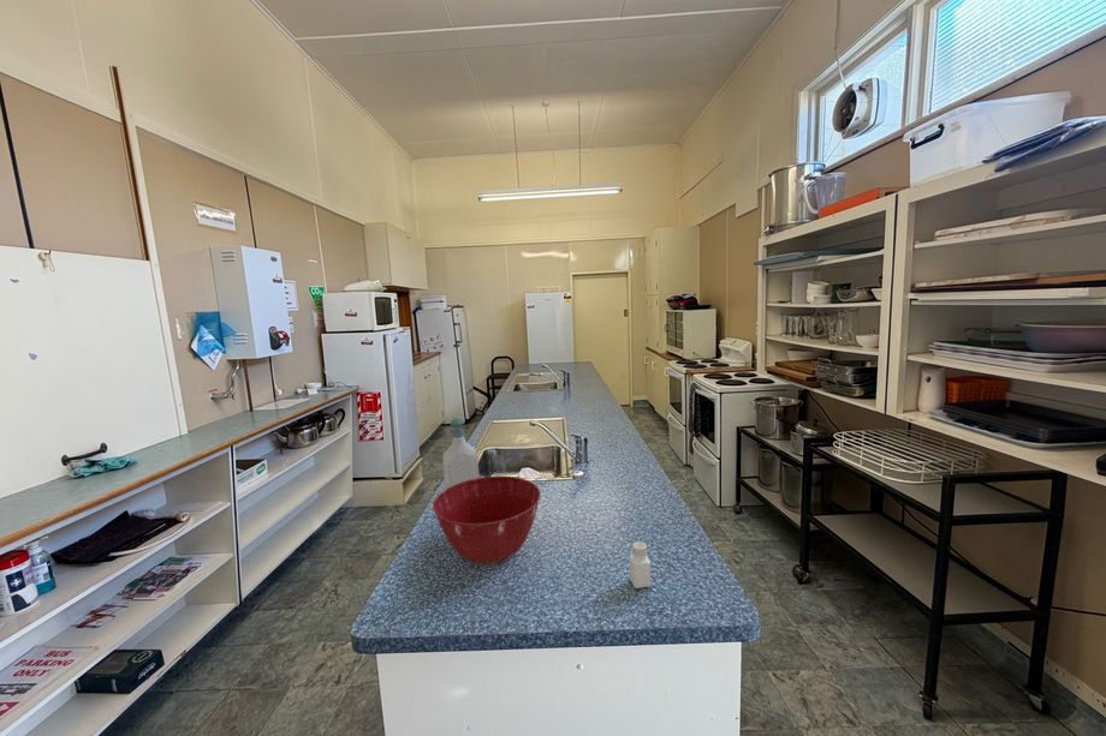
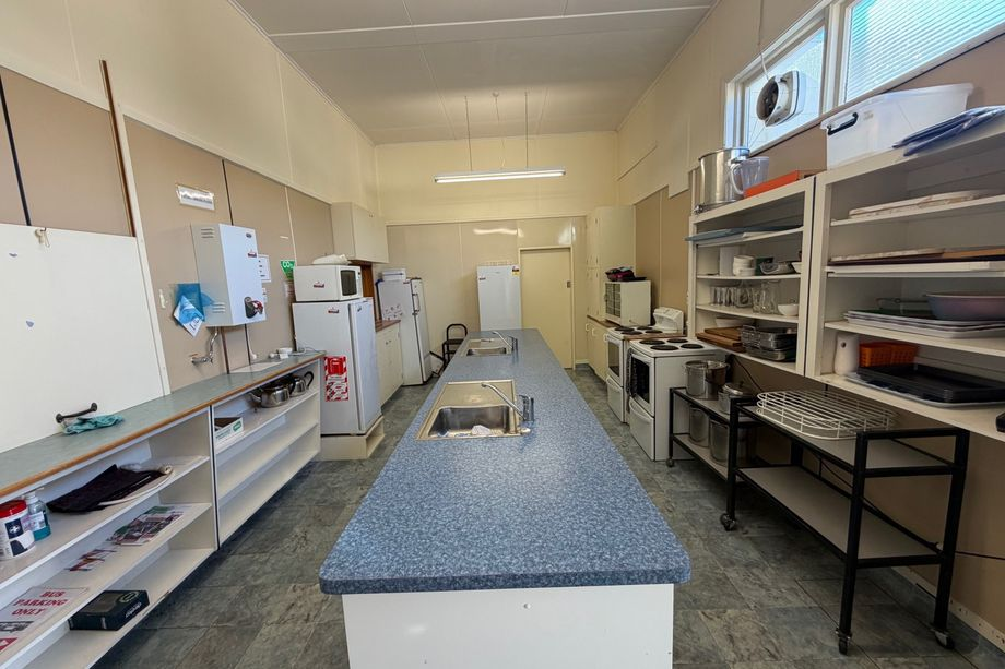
- soap bottle (459, 454)
- mixing bowl (489, 522)
- pepper shaker (640, 564)
